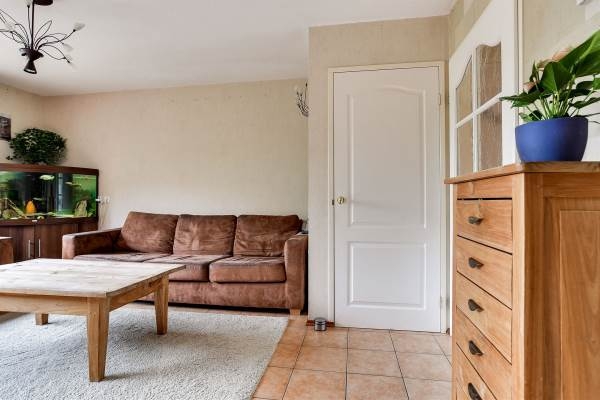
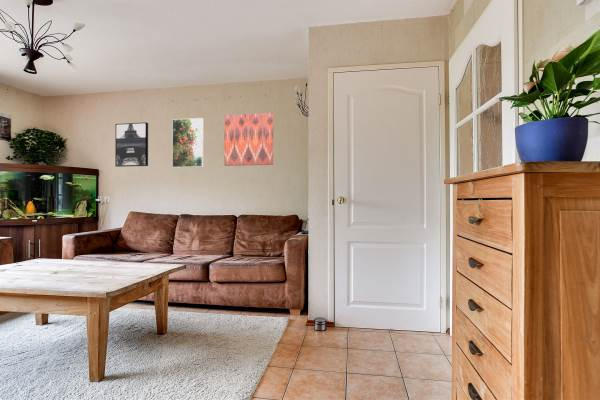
+ wall art (131, 144)
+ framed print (187, 143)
+ wall art (248, 139)
